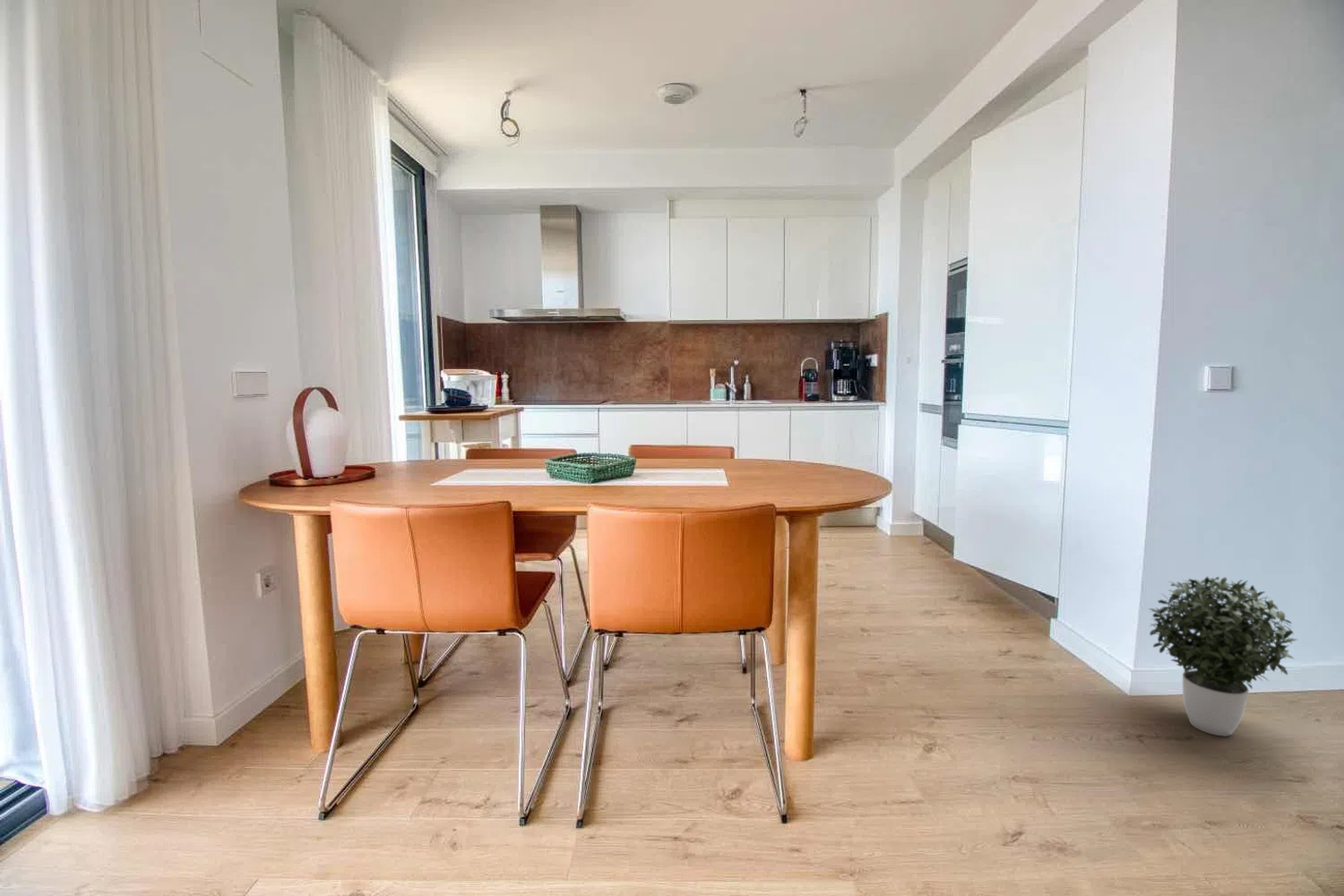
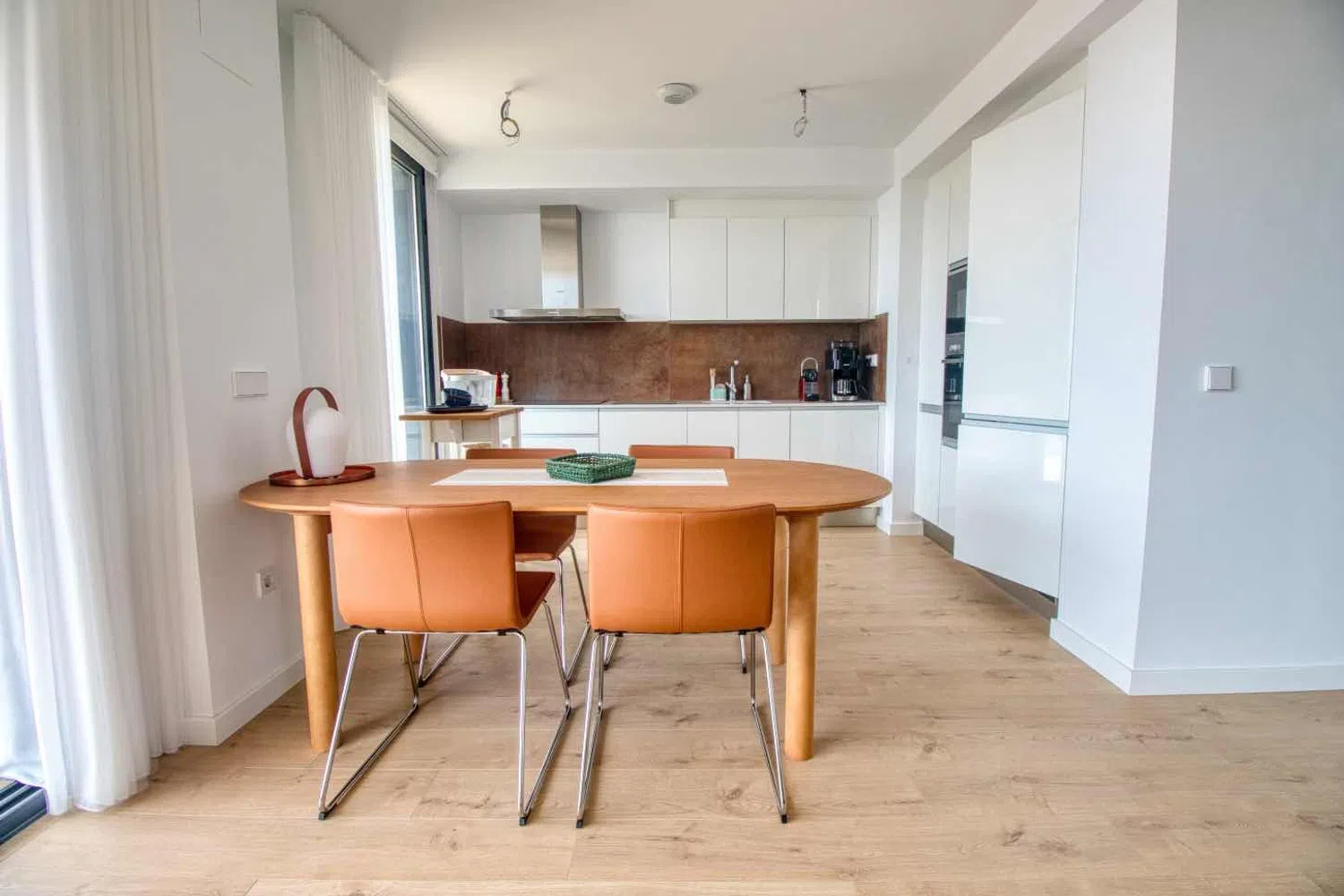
- potted plant (1219, 653)
